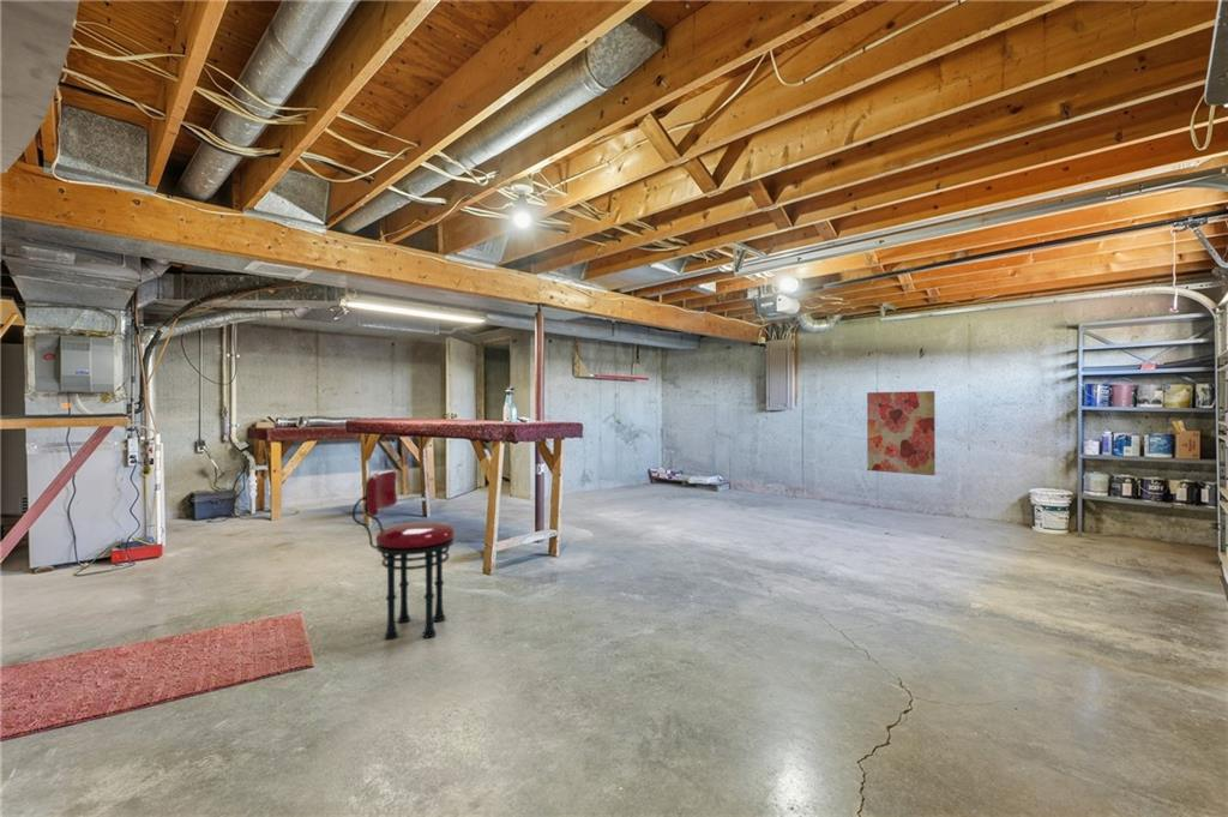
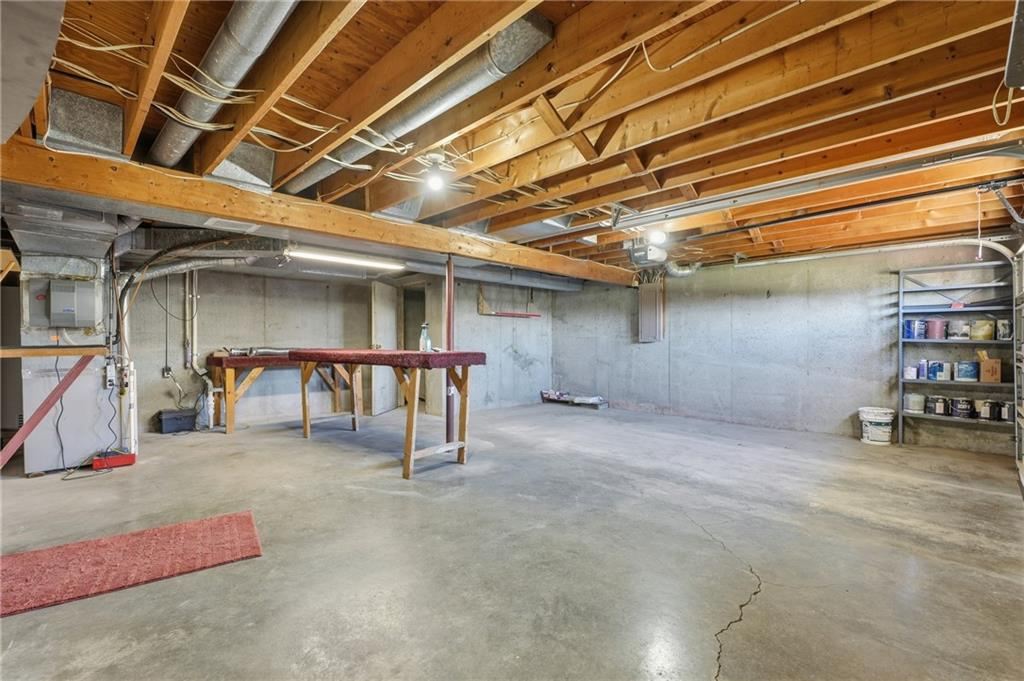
- wall art (899, 432)
- stool (407, 549)
